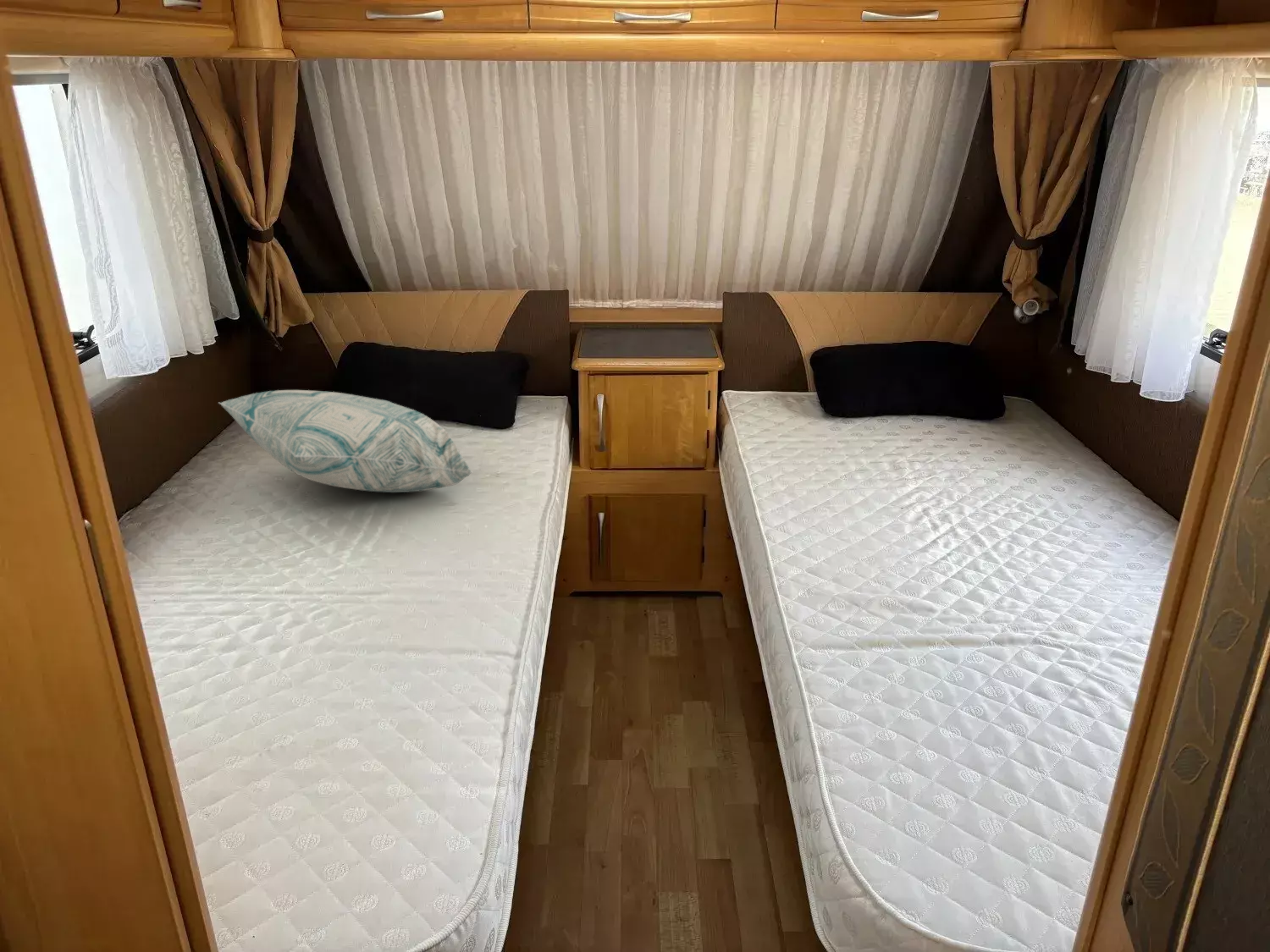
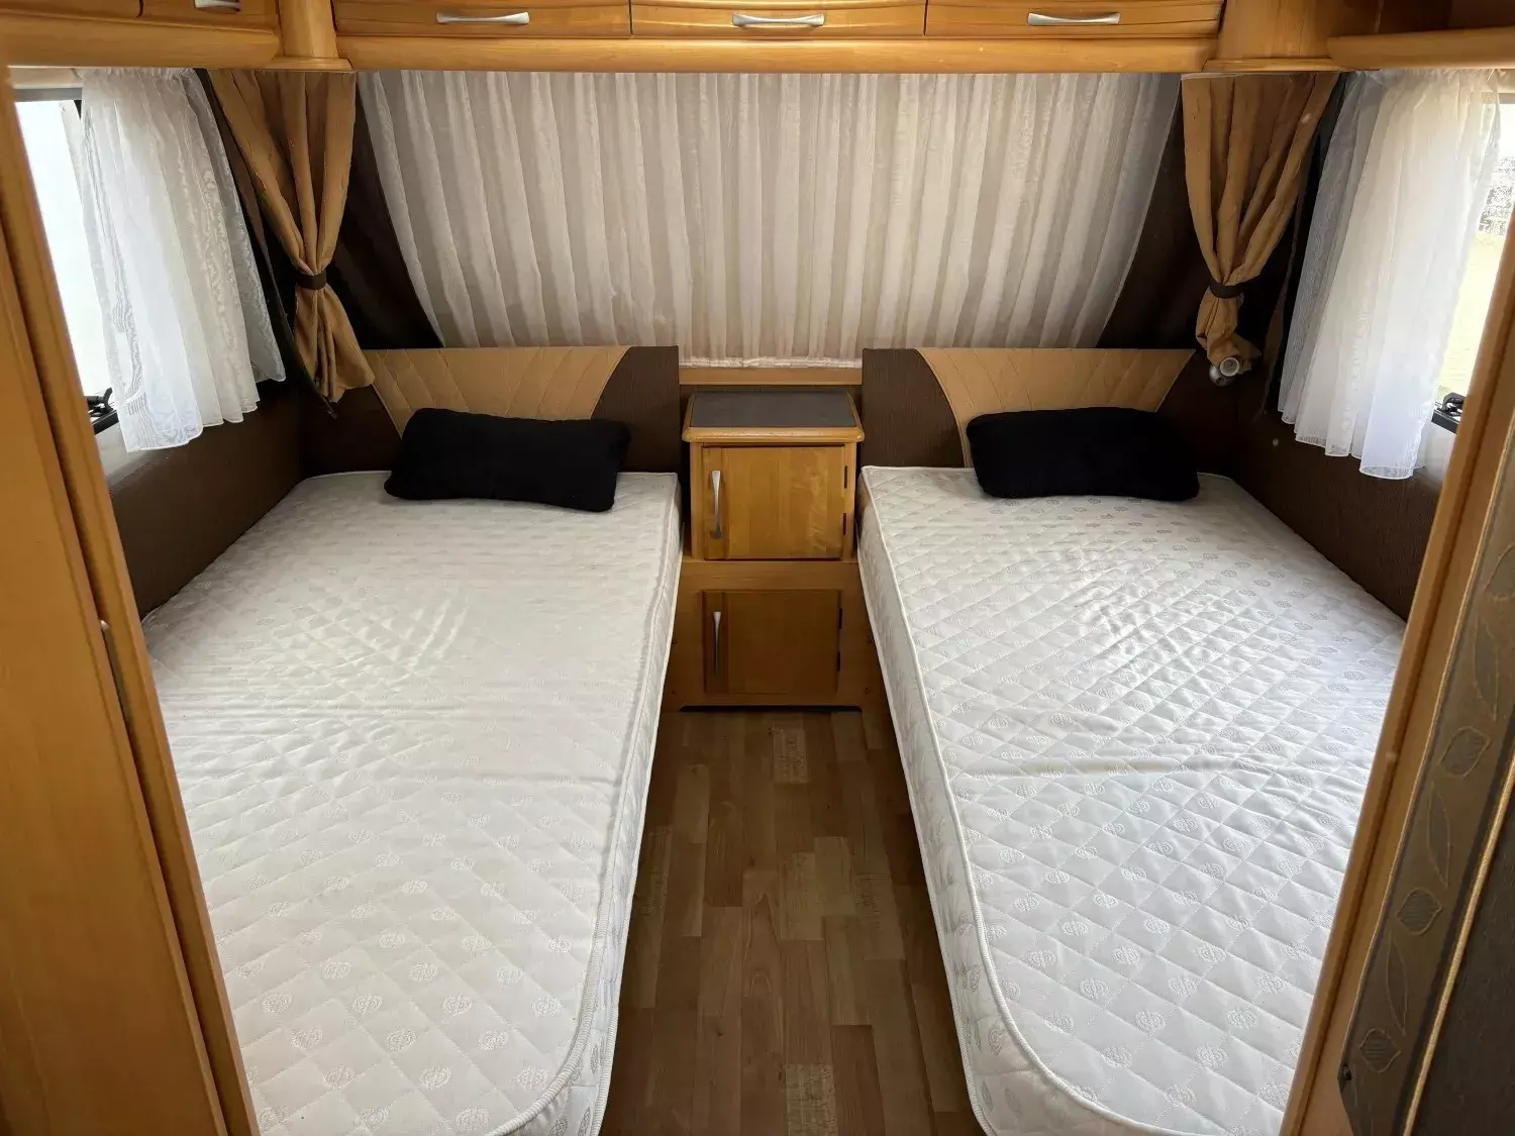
- decorative pillow (344, 443)
